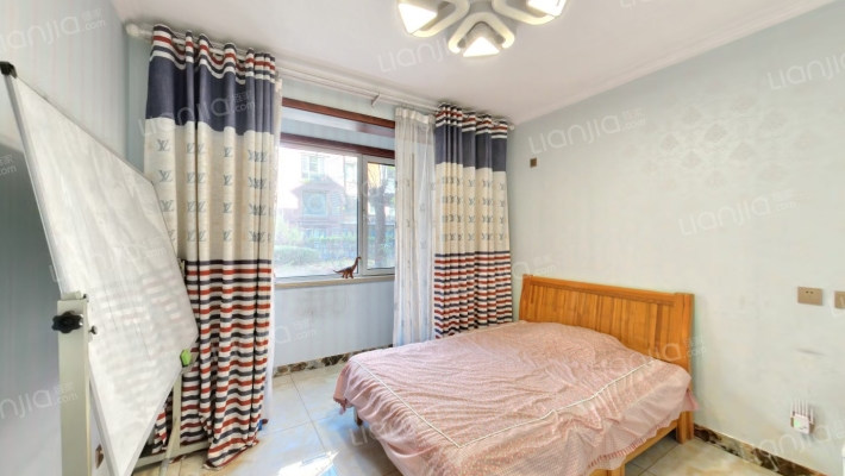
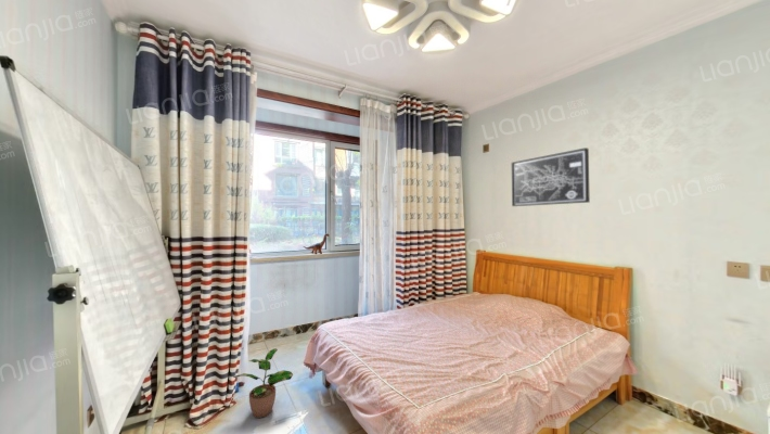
+ potted plant (262, 381)
+ wall art (546, 180)
